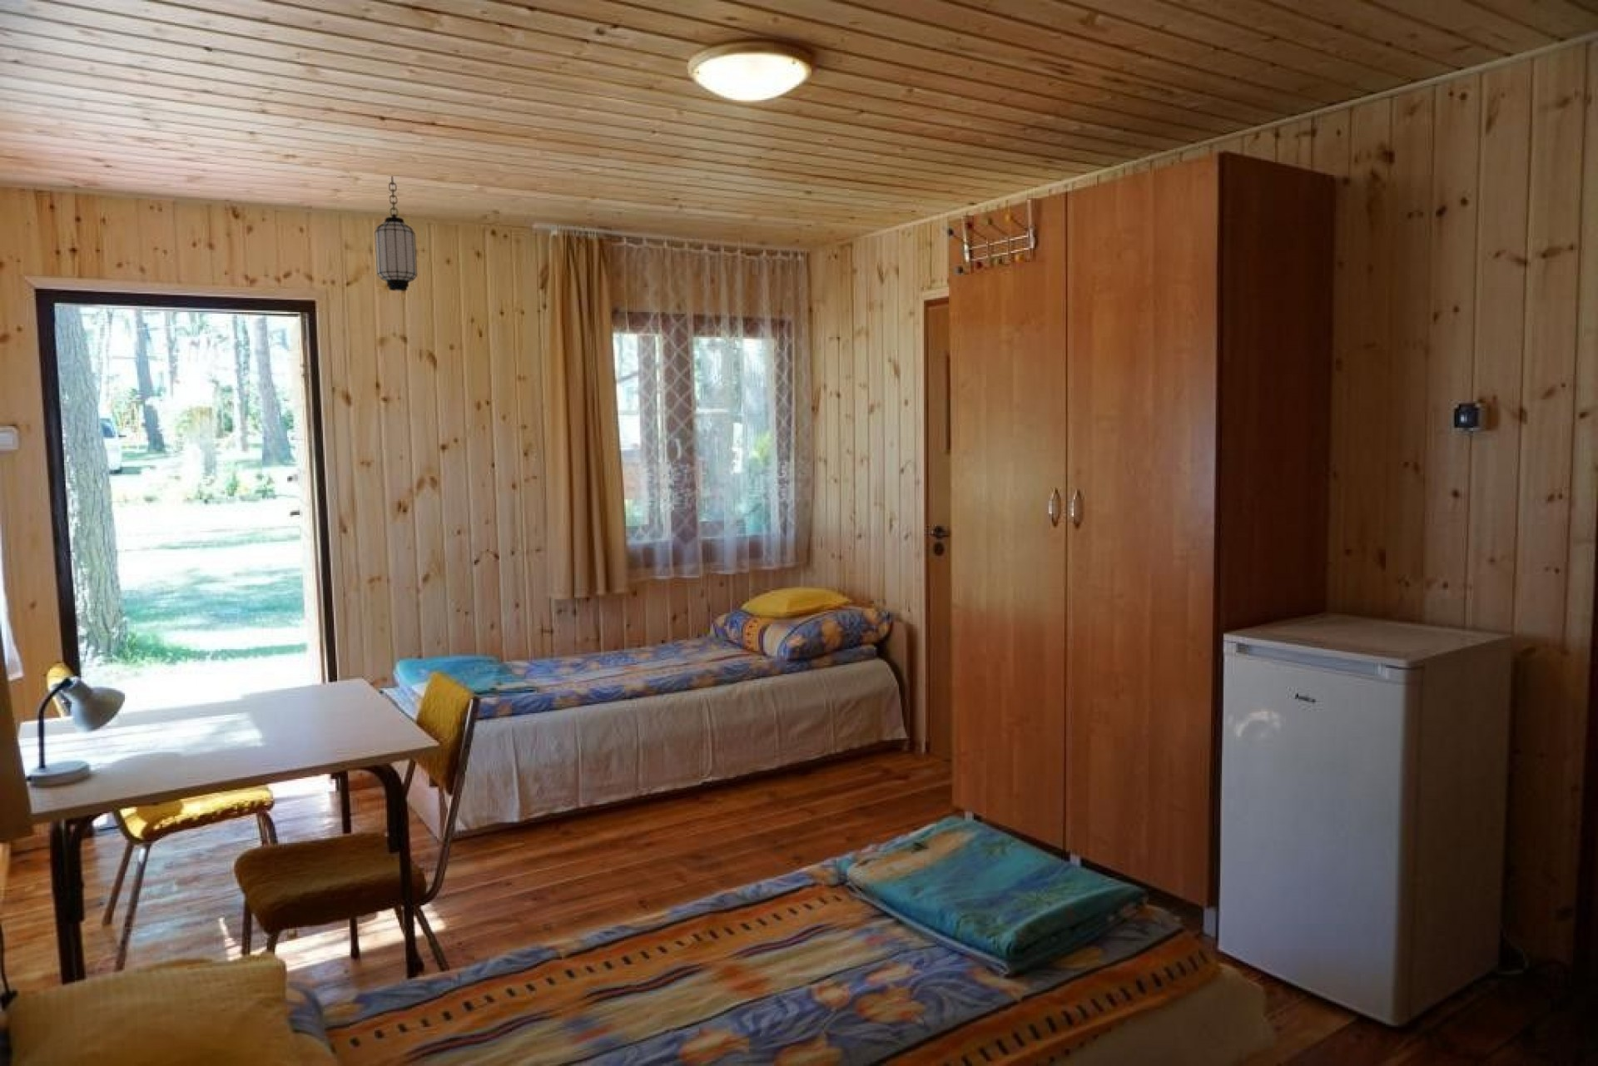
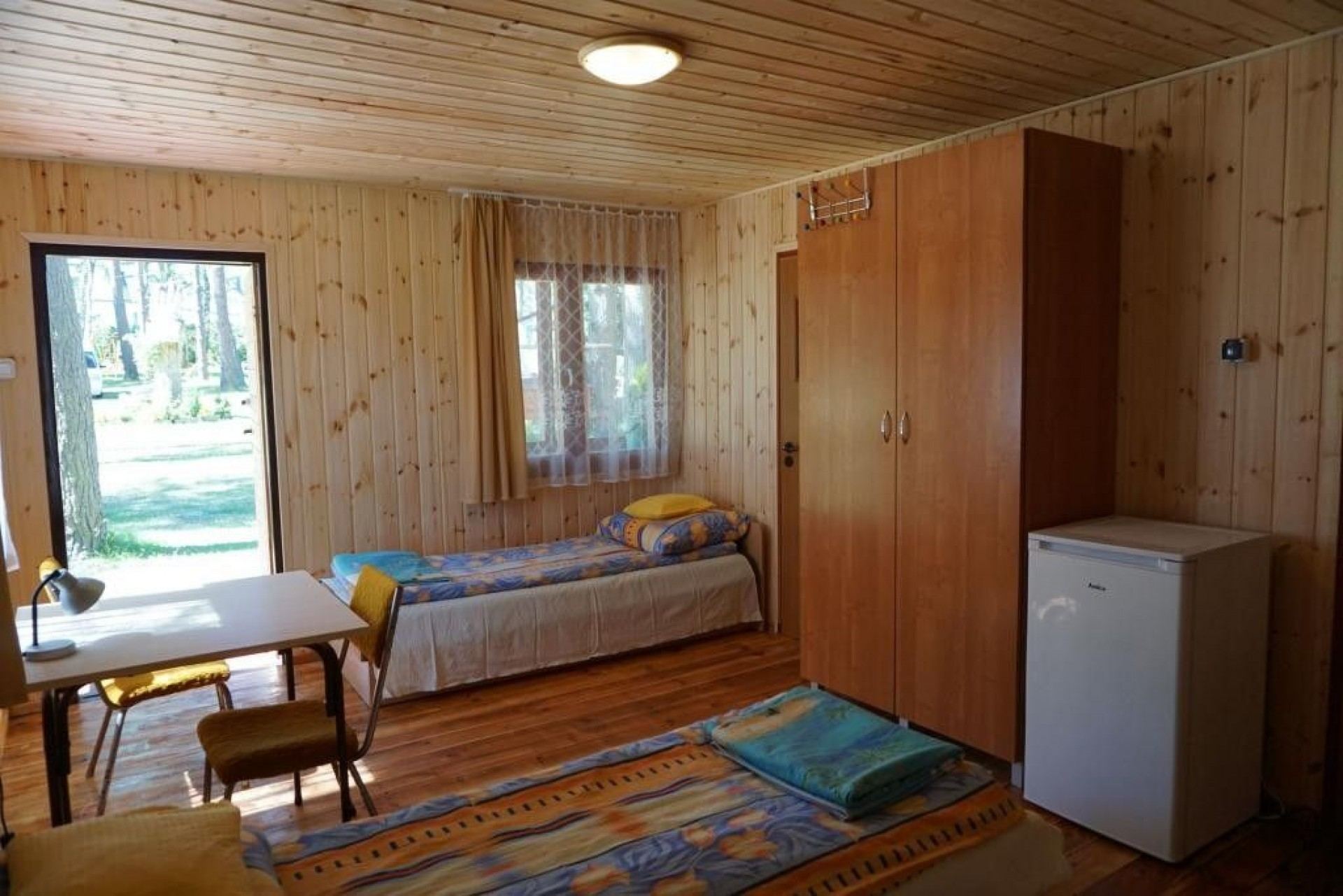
- hanging lantern (395, 233)
